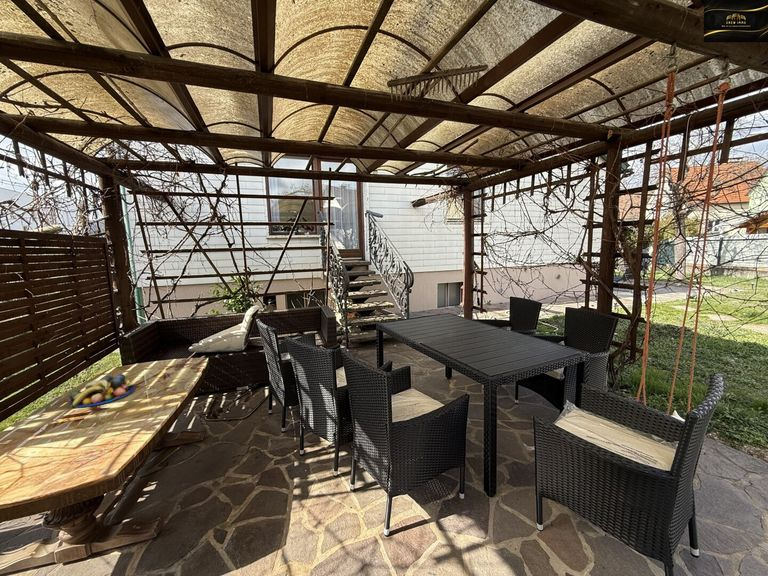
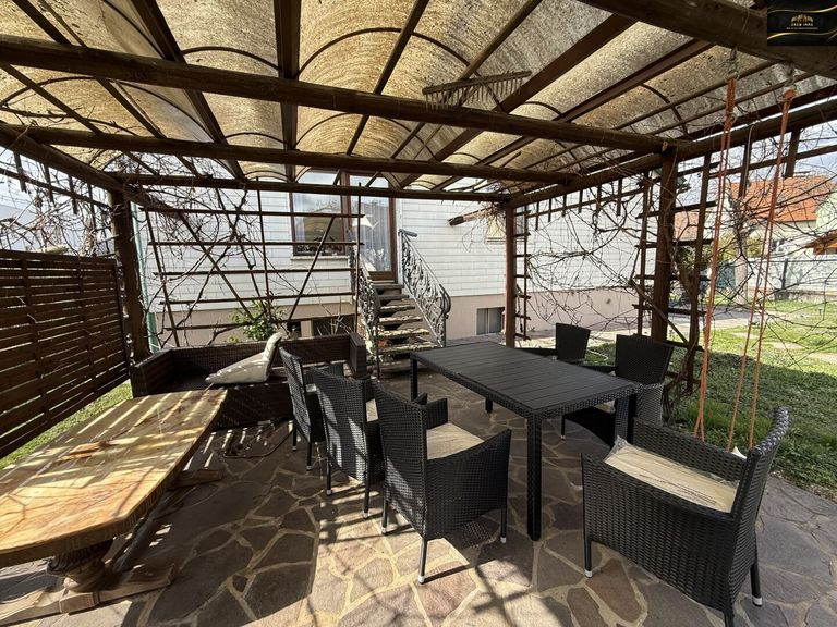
- fruit bowl (103, 387)
